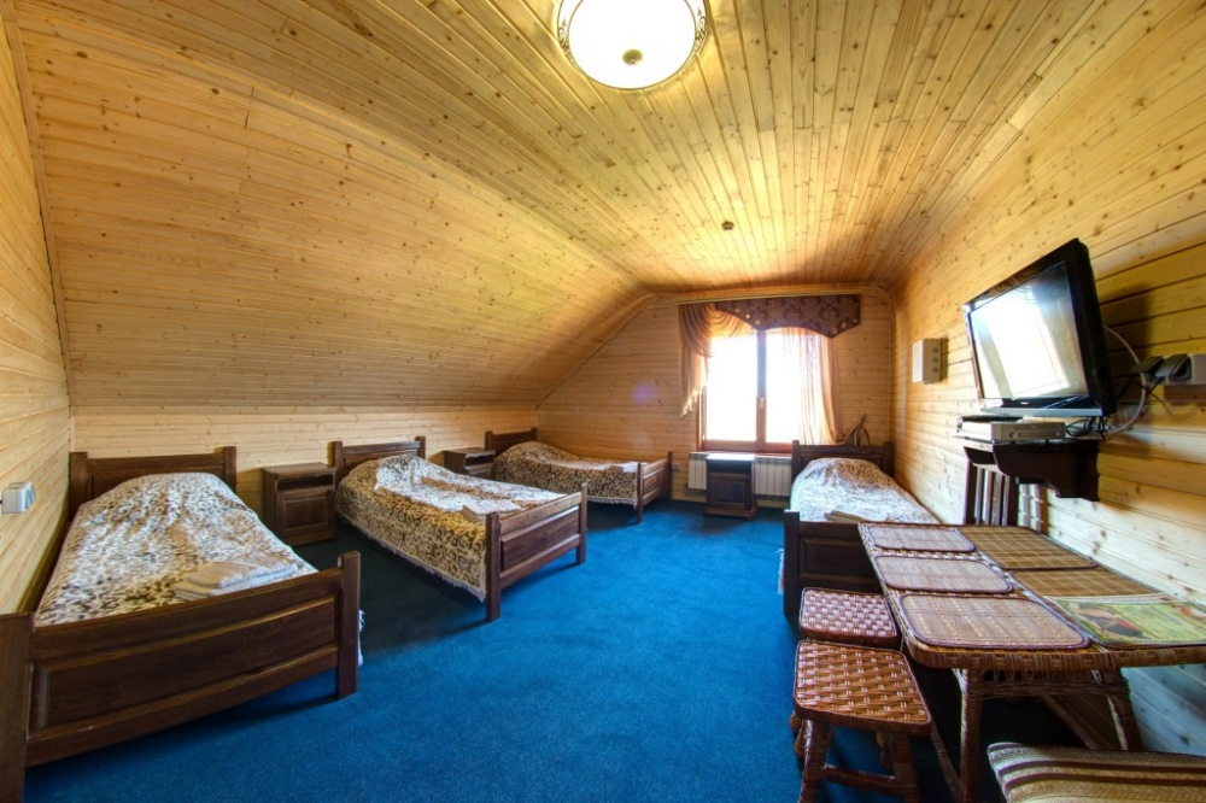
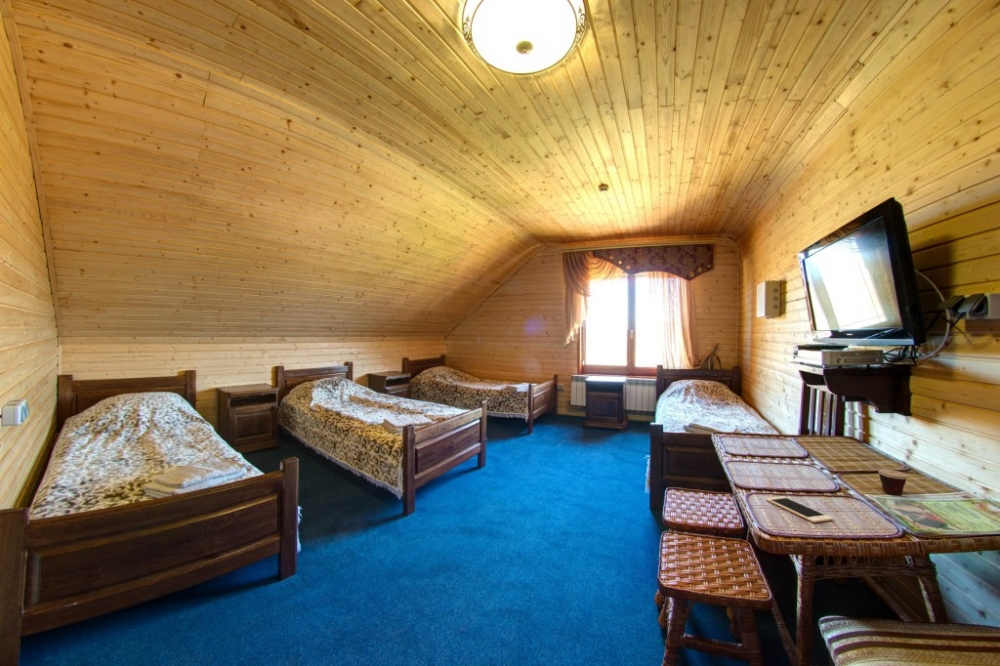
+ cell phone (797, 508)
+ cup (880, 473)
